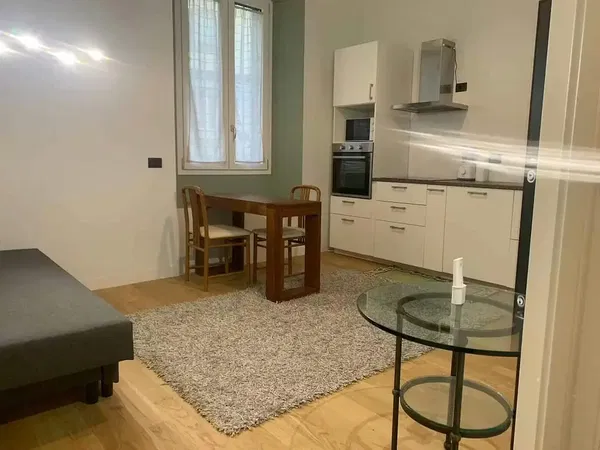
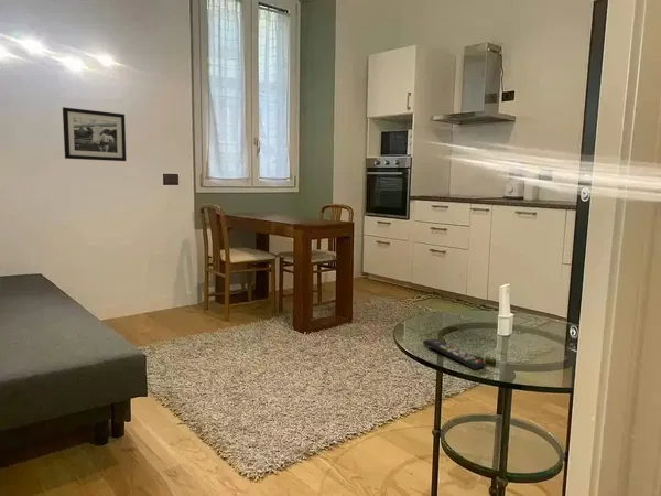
+ picture frame (95, 136)
+ remote control (452, 353)
